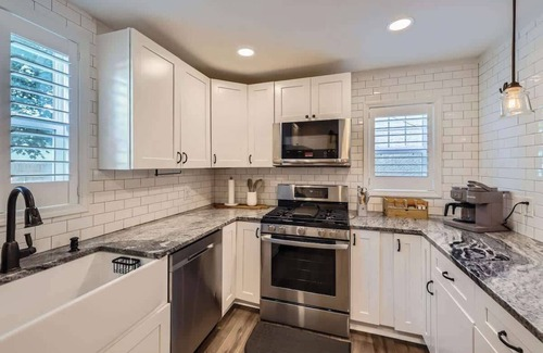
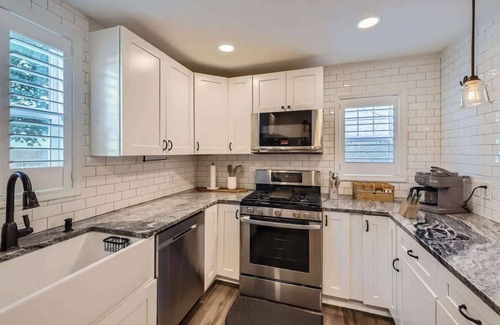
+ knife block (409, 203)
